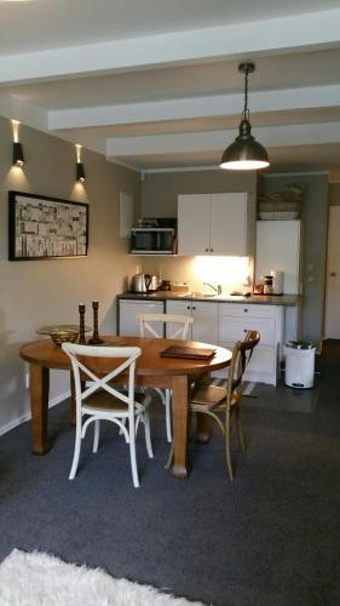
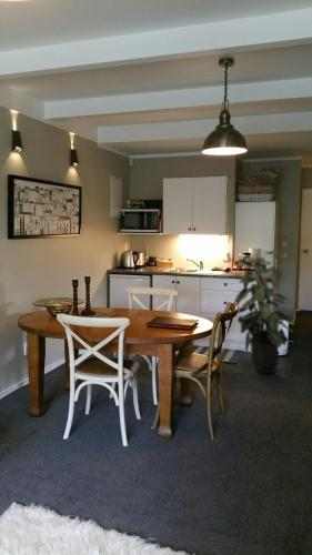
+ indoor plant (264, 313)
